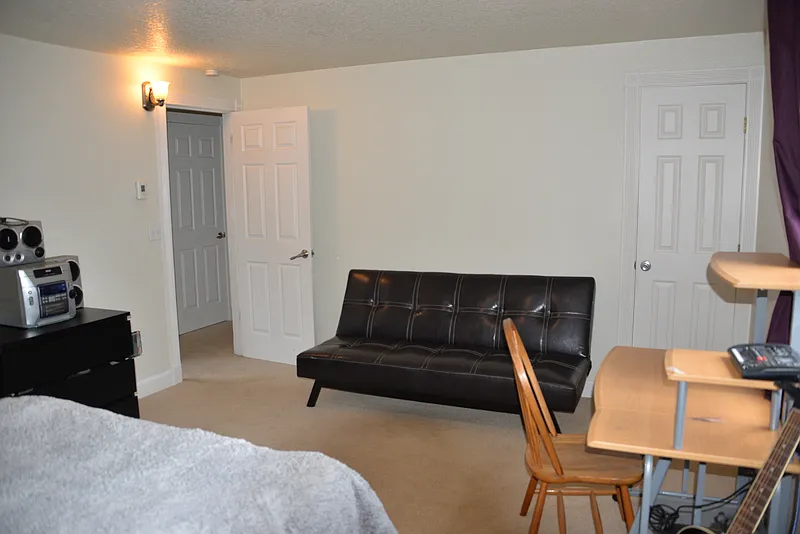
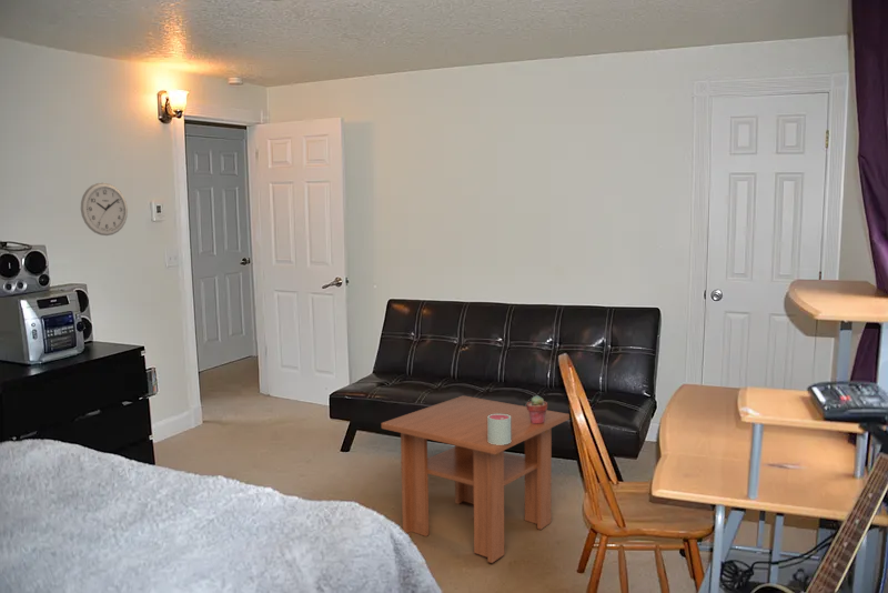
+ wall clock (105, 209)
+ coffee table (477, 473)
+ mug (498, 426)
+ potted succulent (536, 408)
